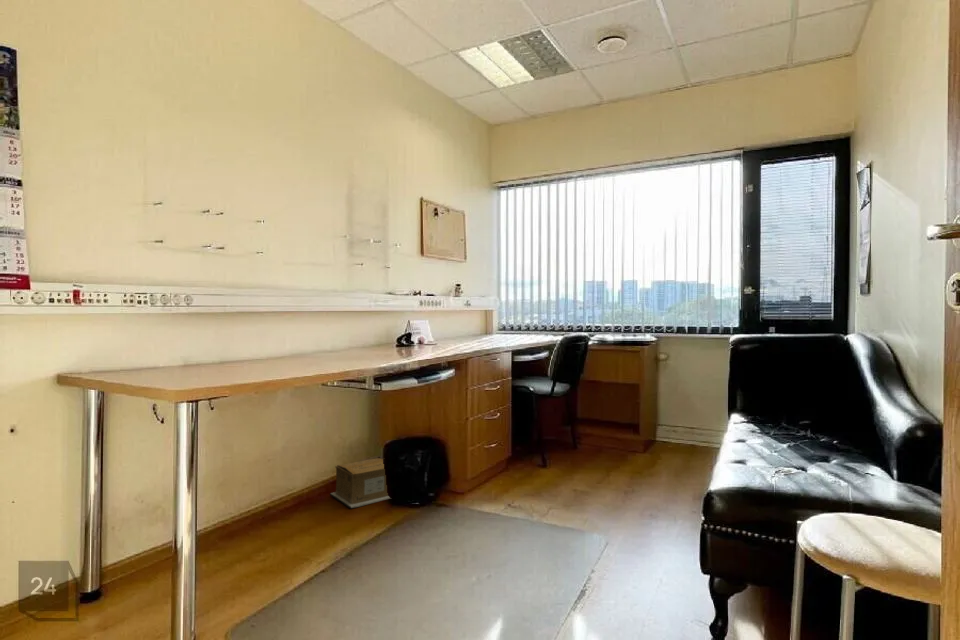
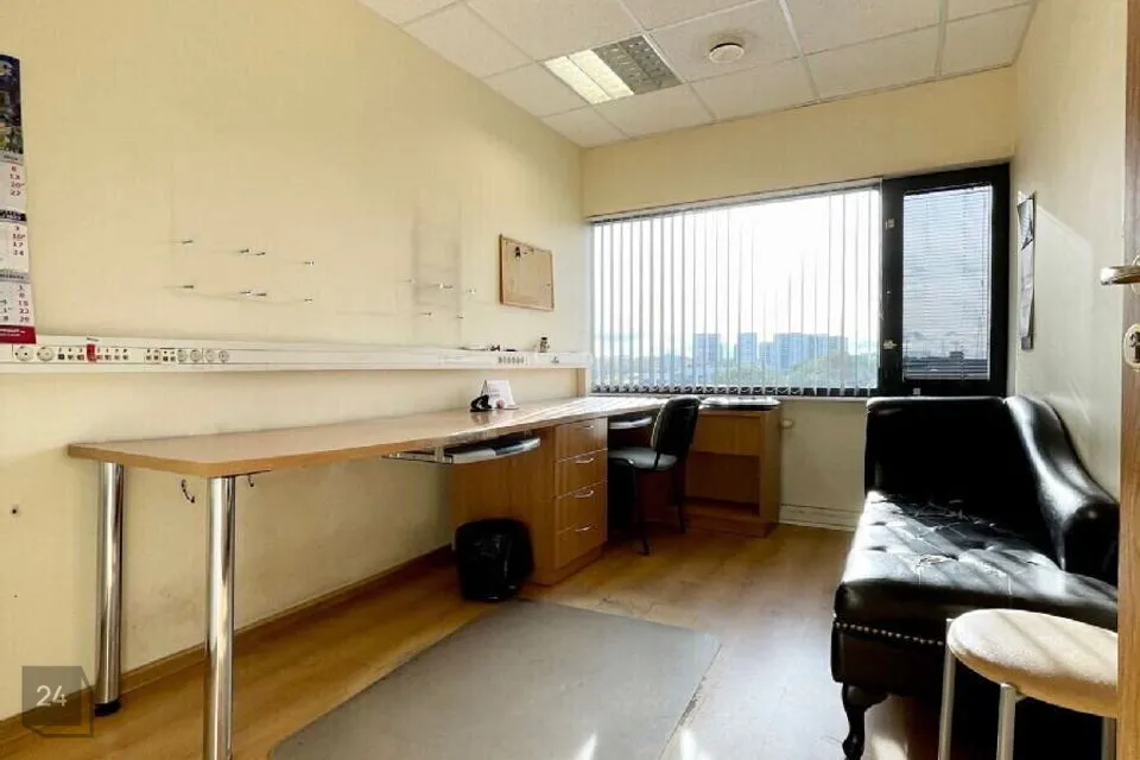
- cardboard box (366, 478)
